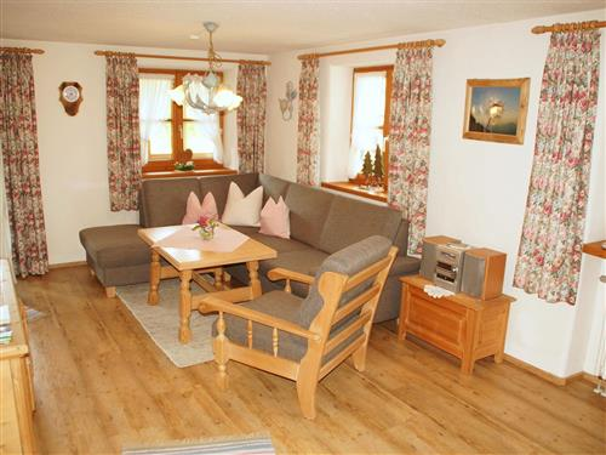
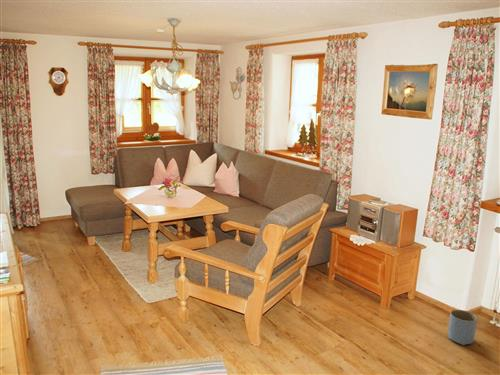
+ planter (462, 327)
